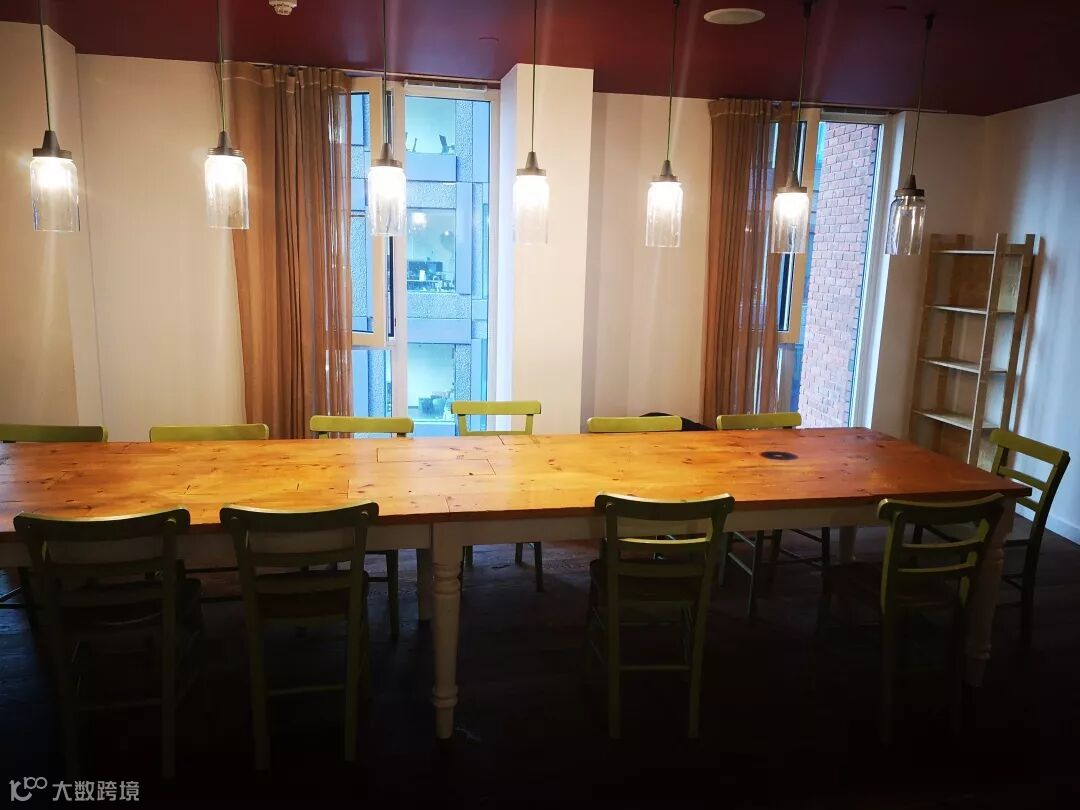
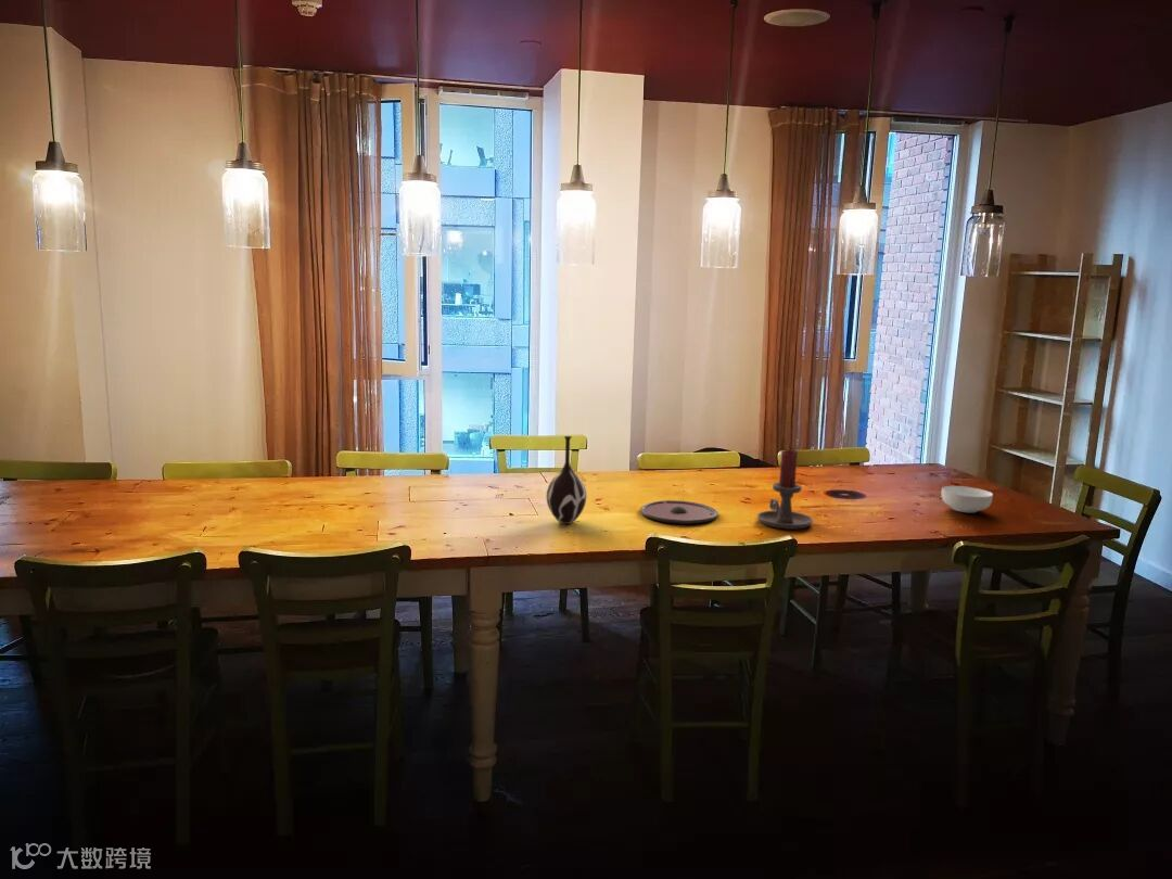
+ plate (678, 509)
+ cereal bowl (966, 500)
+ vase (566, 480)
+ candle holder (784, 484)
